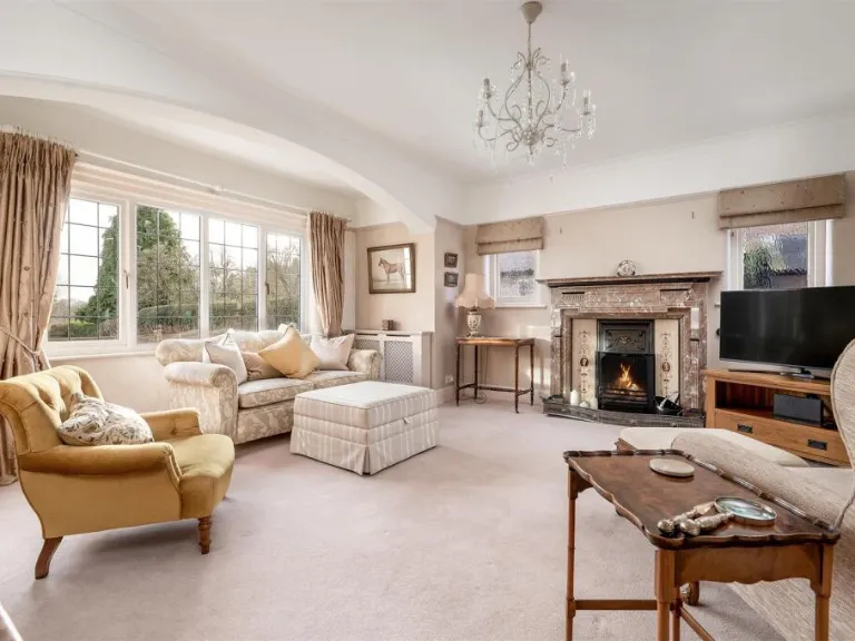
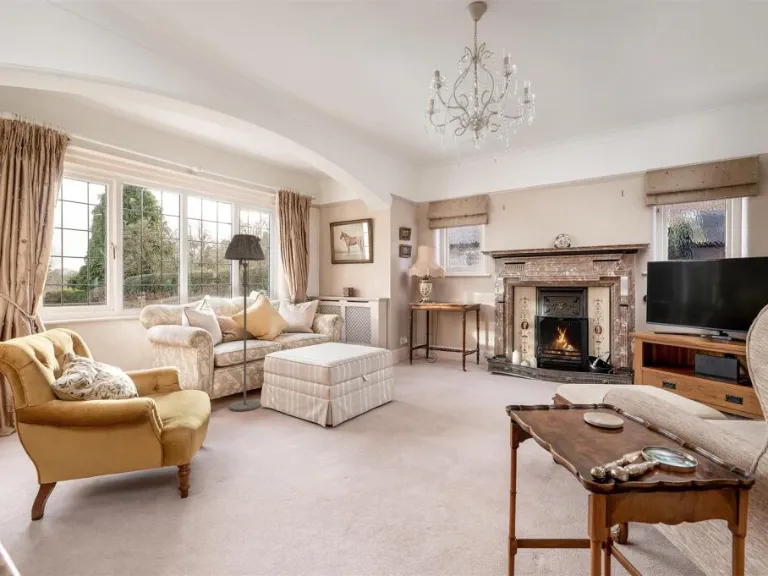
+ floor lamp (244, 320)
